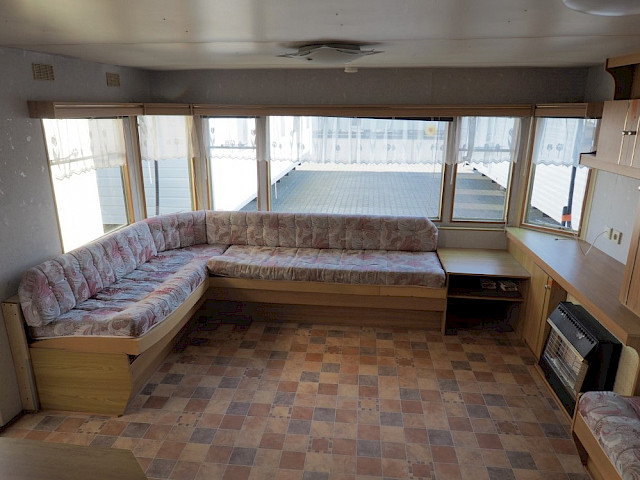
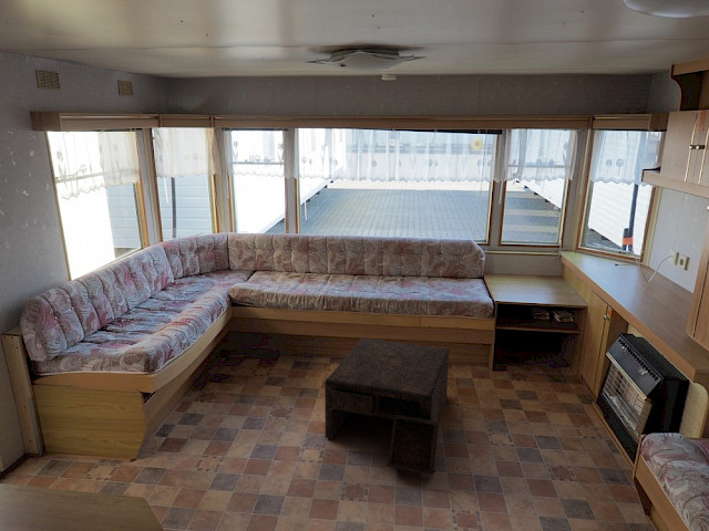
+ coffee table (393, 394)
